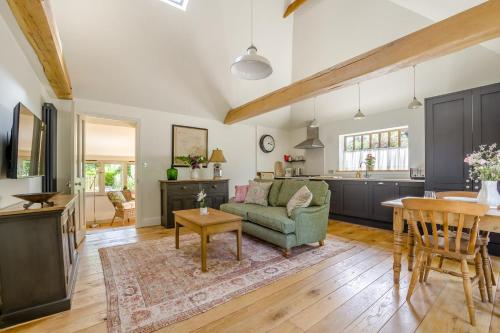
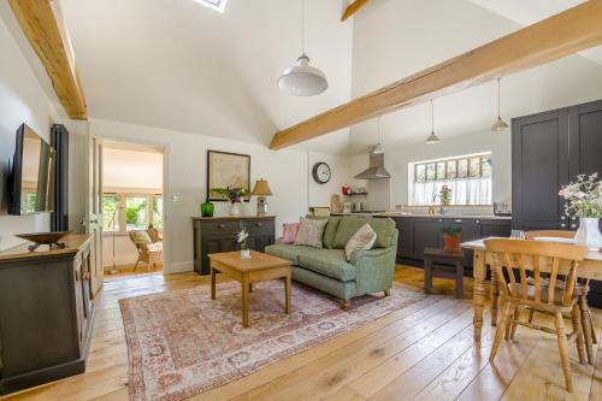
+ potted plant (452, 240)
+ side table (443, 271)
